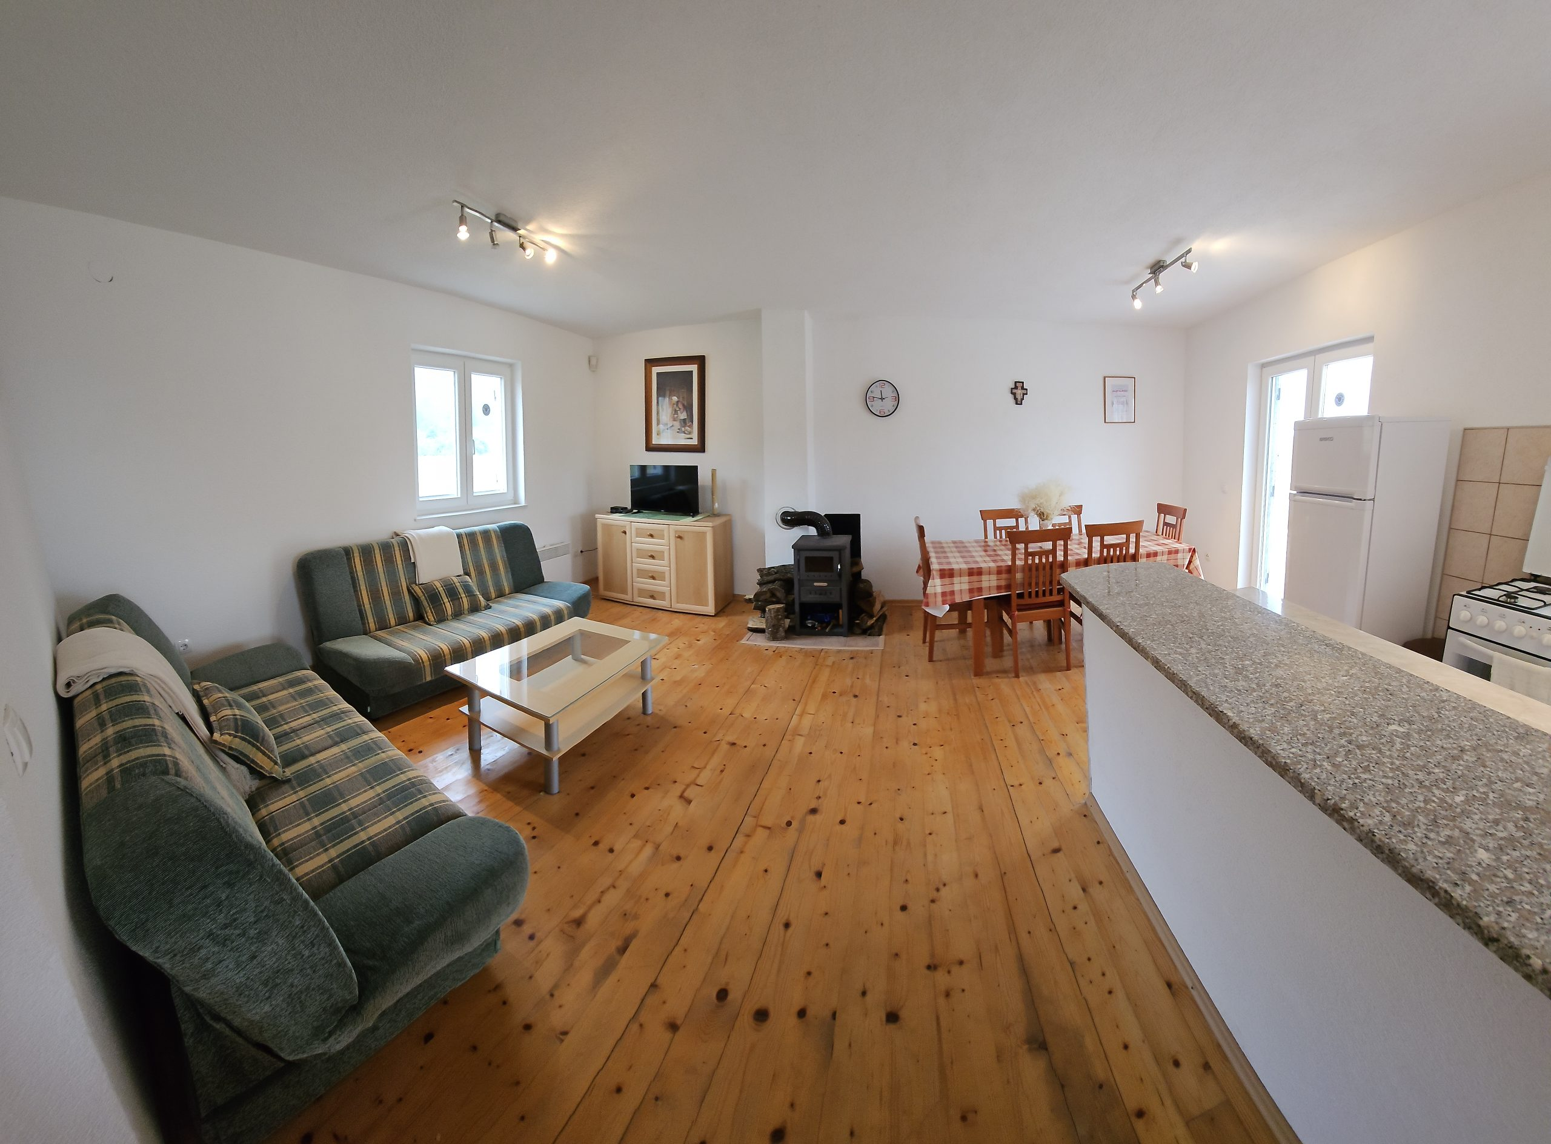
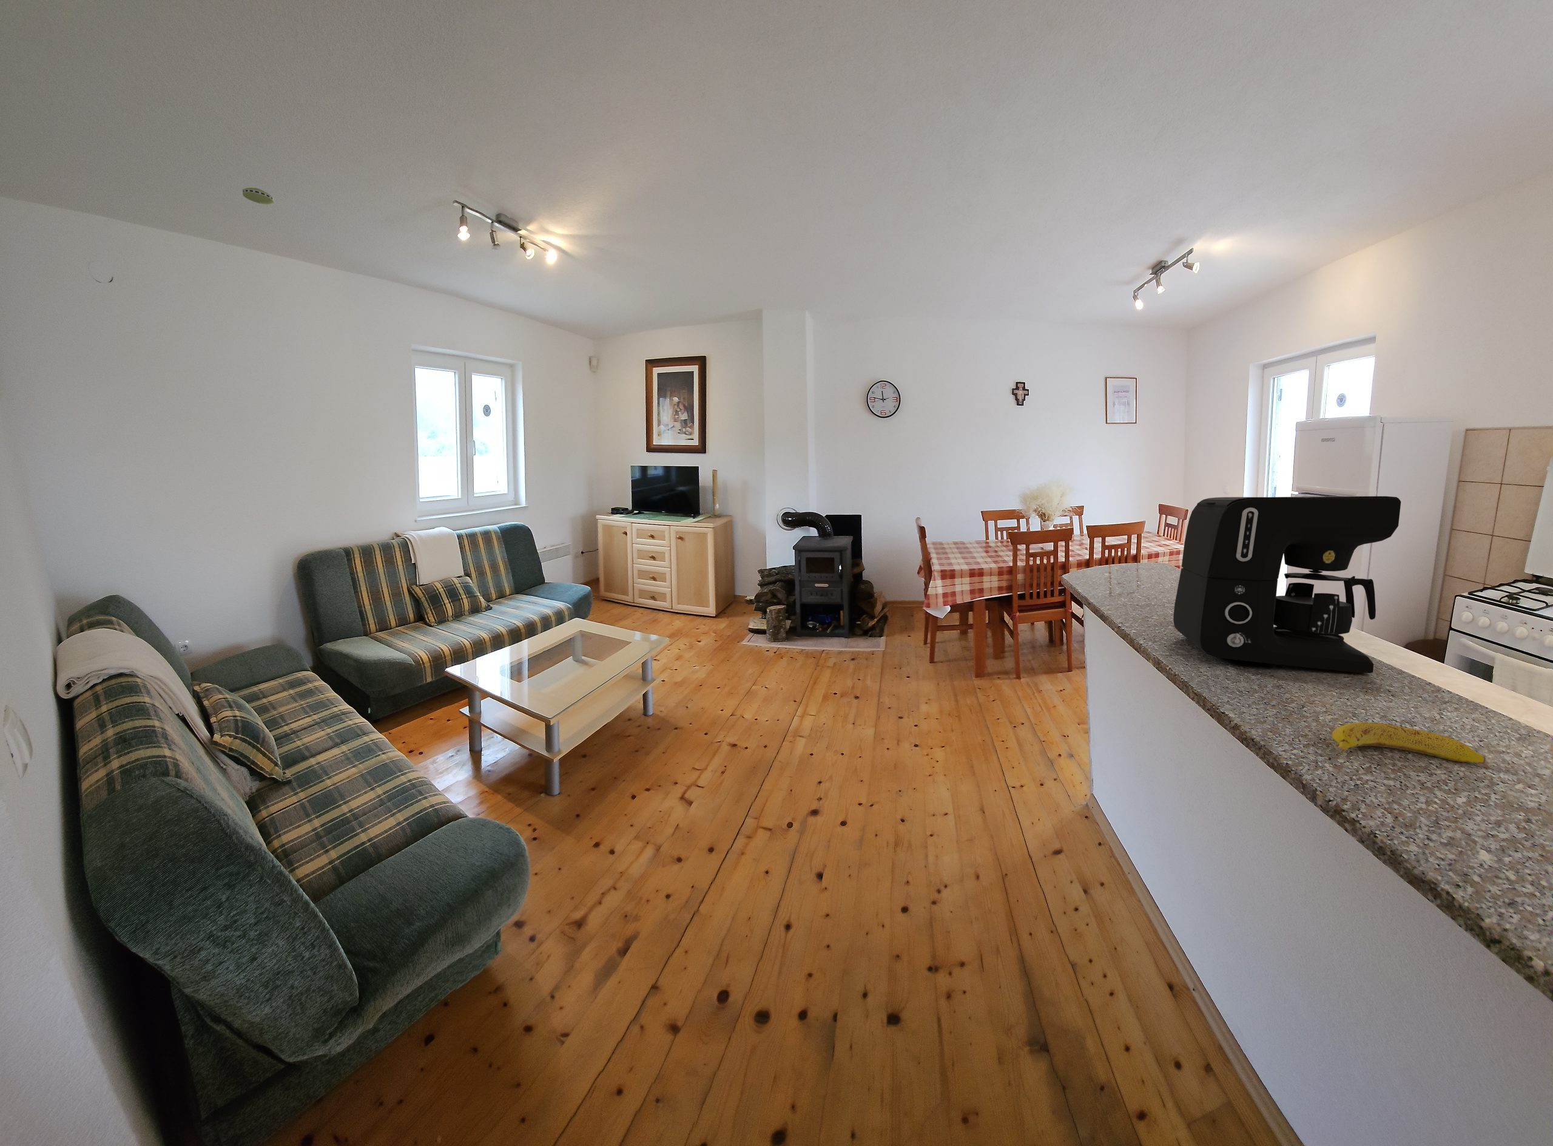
+ coffee maker (1284, 575)
+ smoke detector (258, 195)
+ banana (1397, 744)
